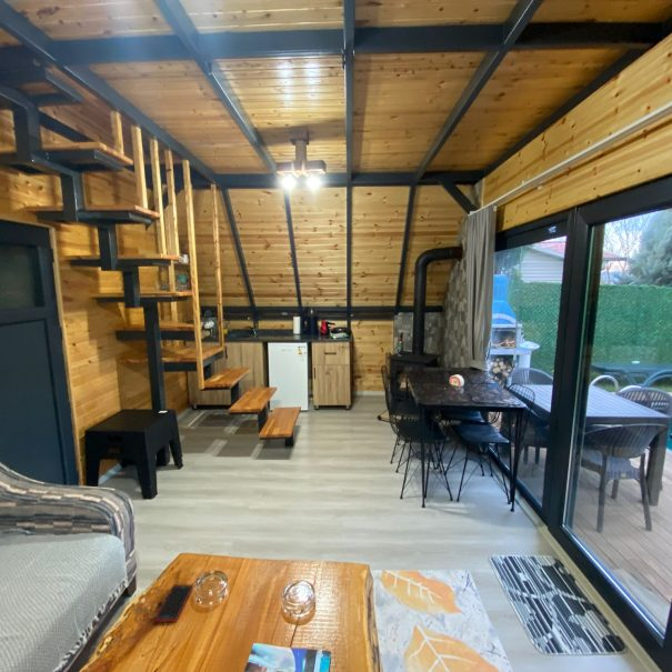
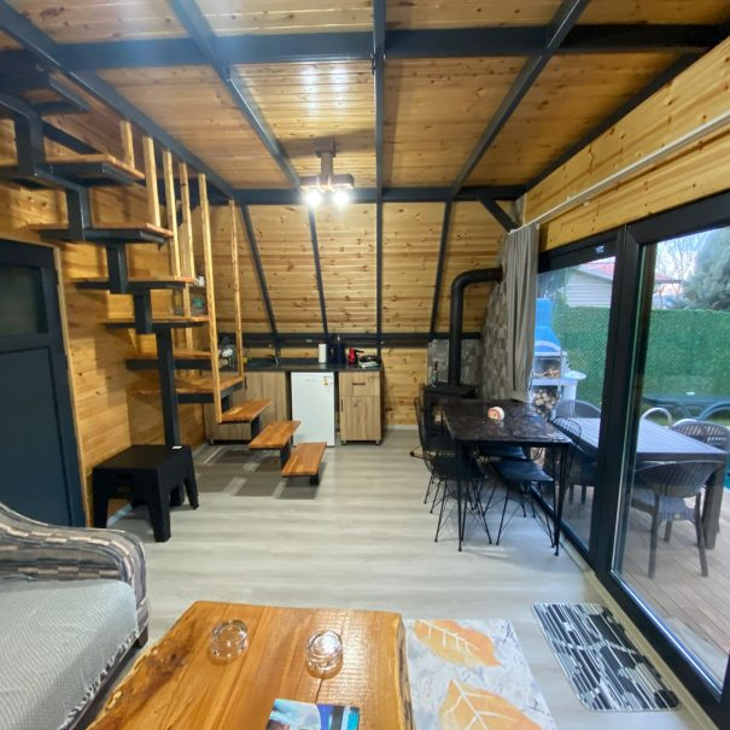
- cell phone (174, 602)
